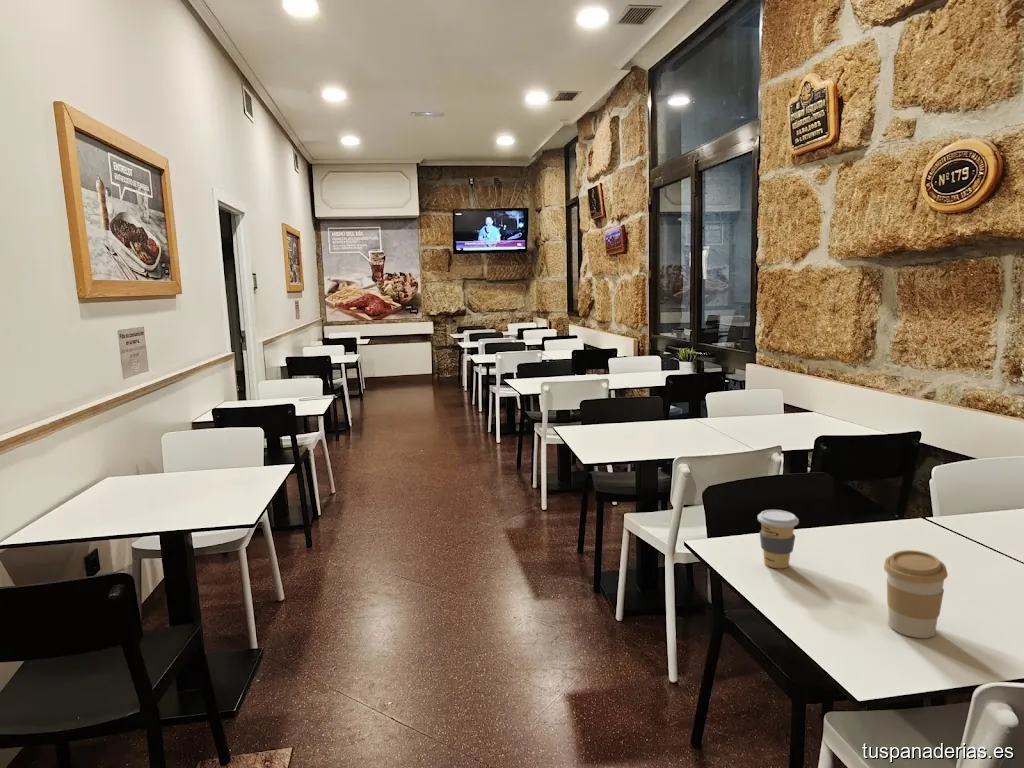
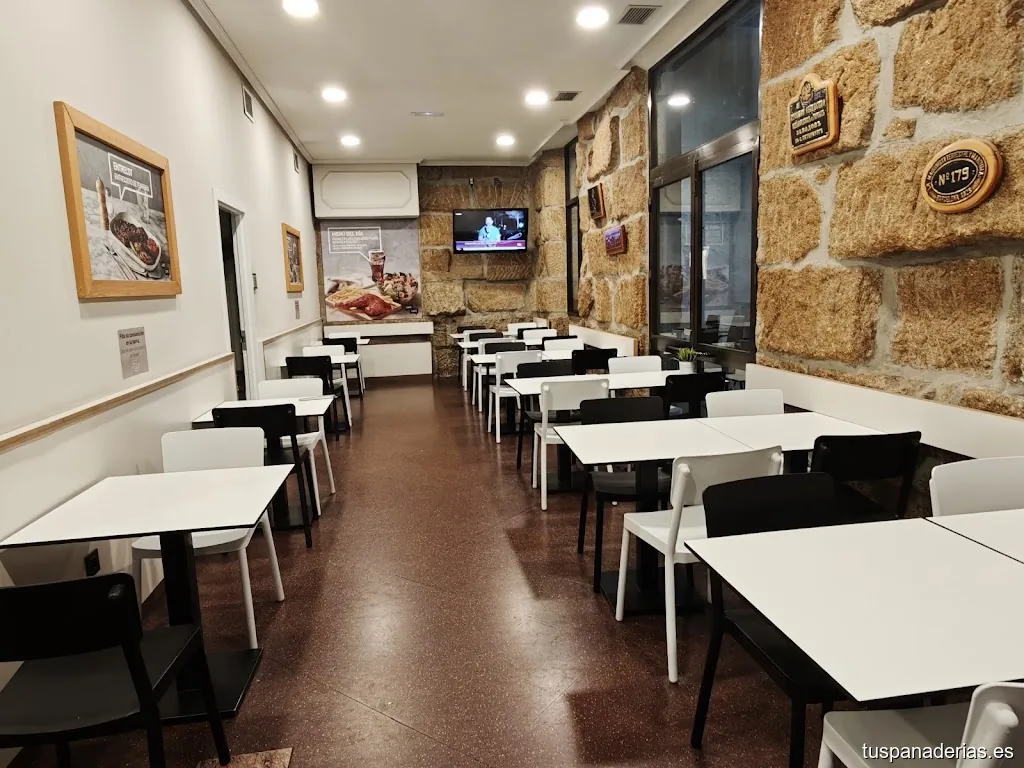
- coffee cup (913, 592)
- coffee cup (777, 539)
